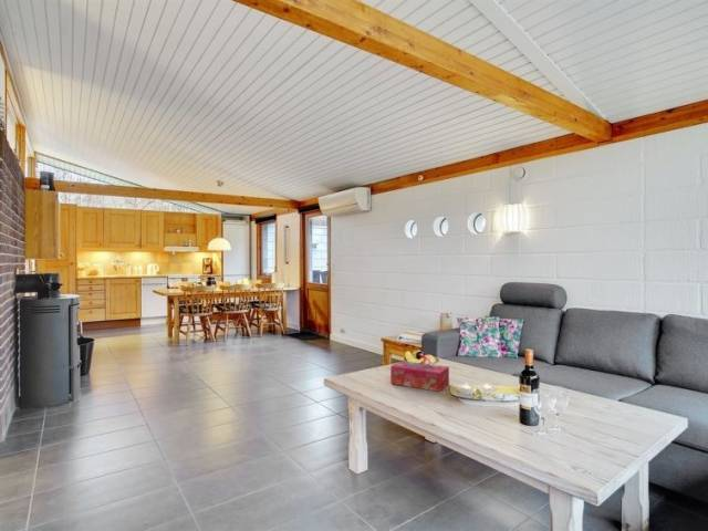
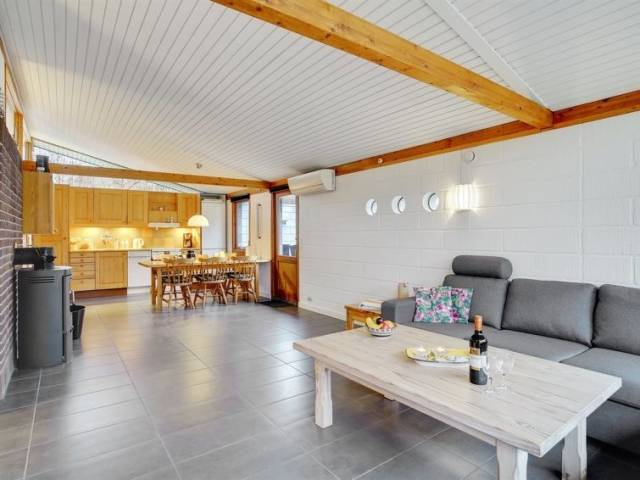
- tissue box (419, 375)
